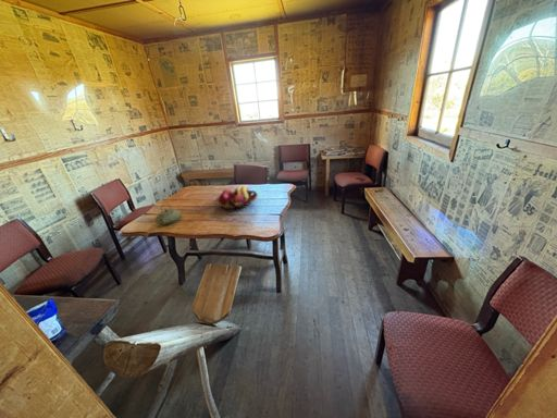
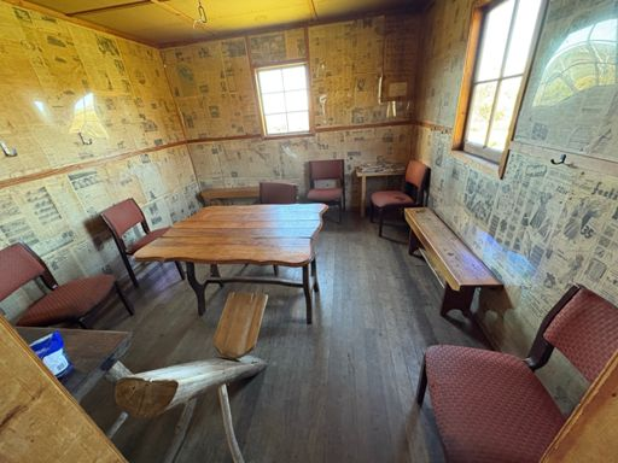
- teapot (165, 212)
- fruit basket (237, 196)
